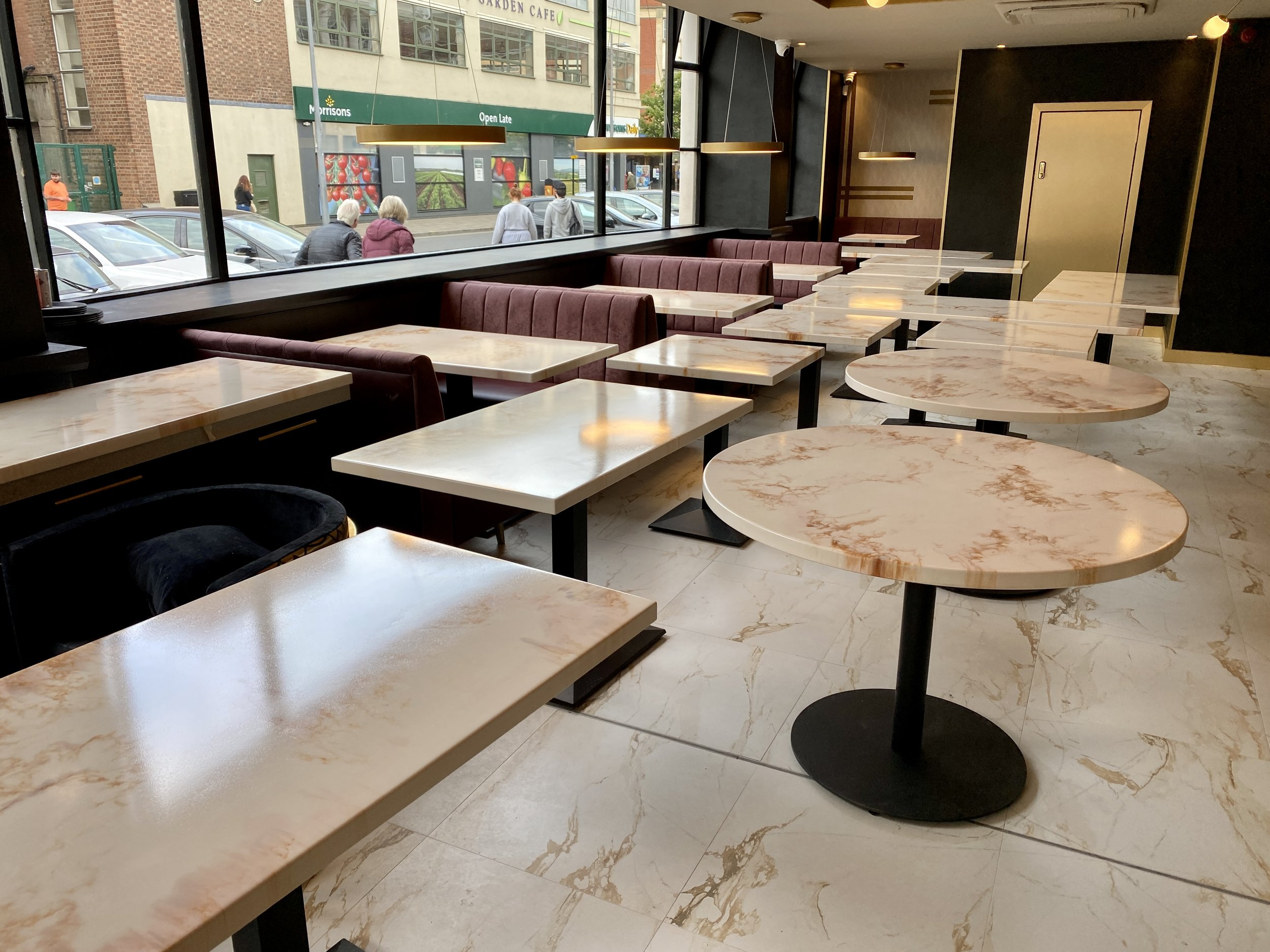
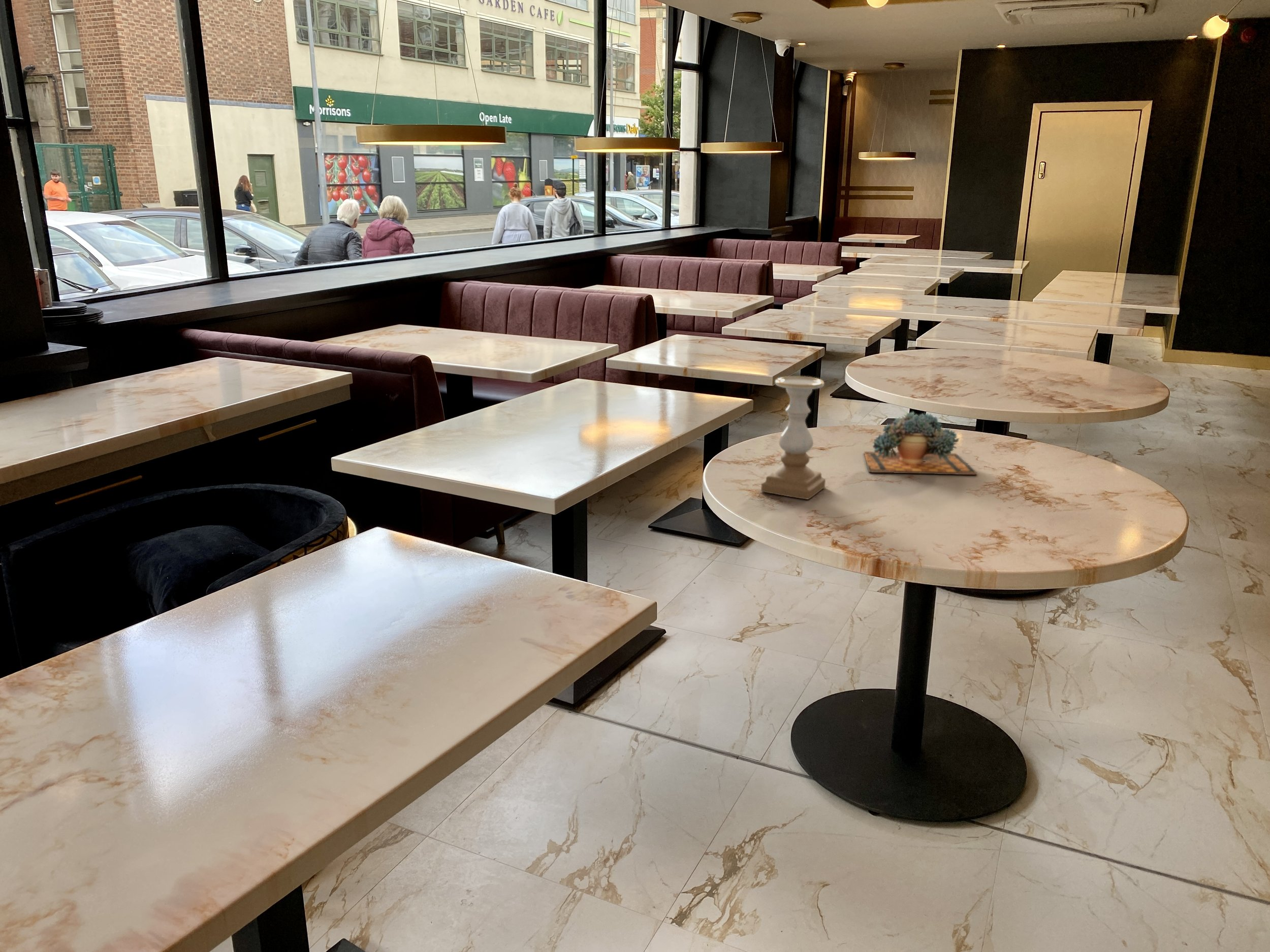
+ candle holder (796, 436)
+ succulent plant (918, 439)
